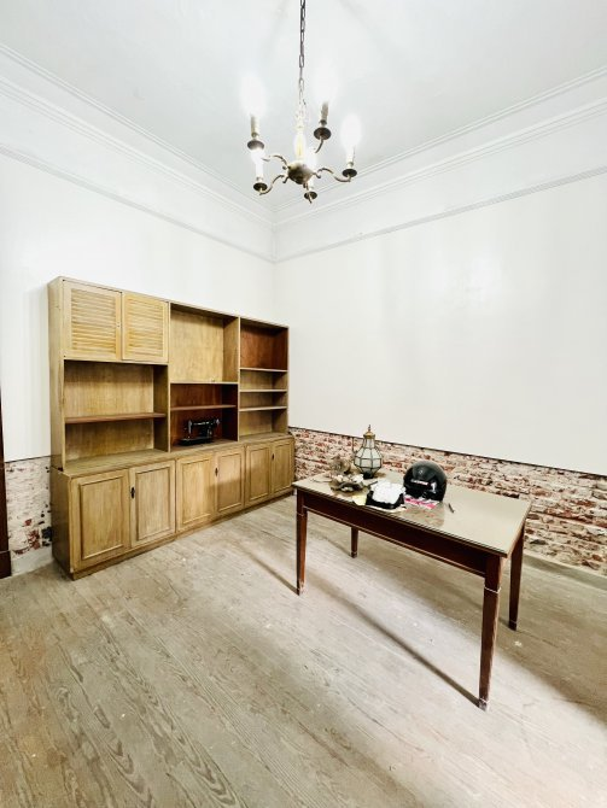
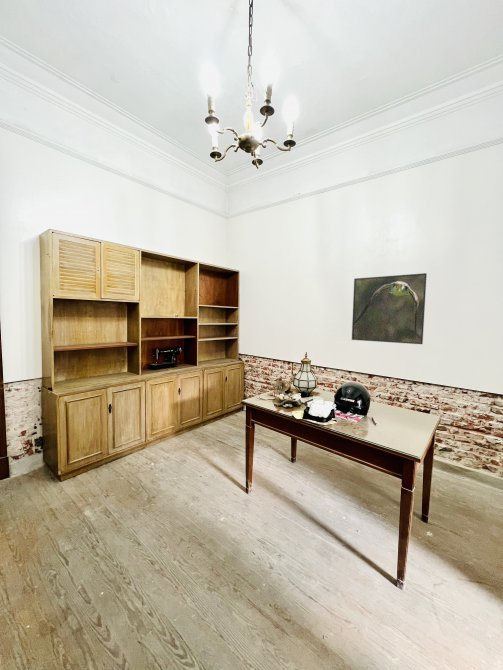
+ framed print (386, 309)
